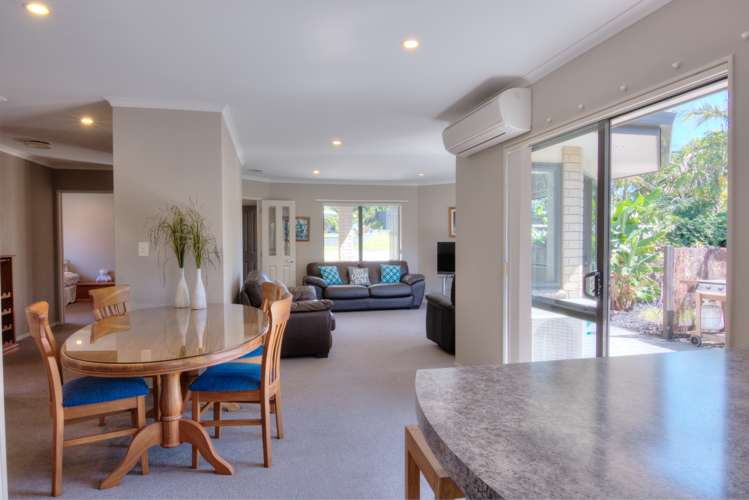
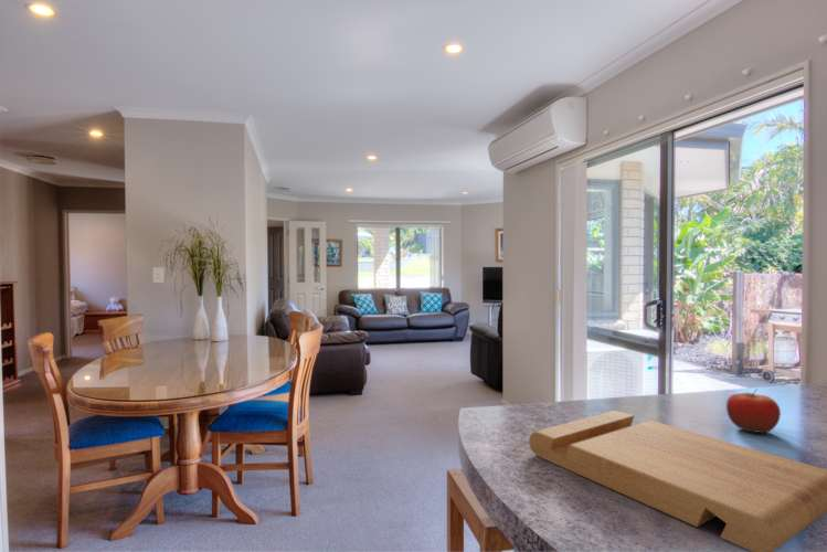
+ fruit (752, 408)
+ cutting board (667, 463)
